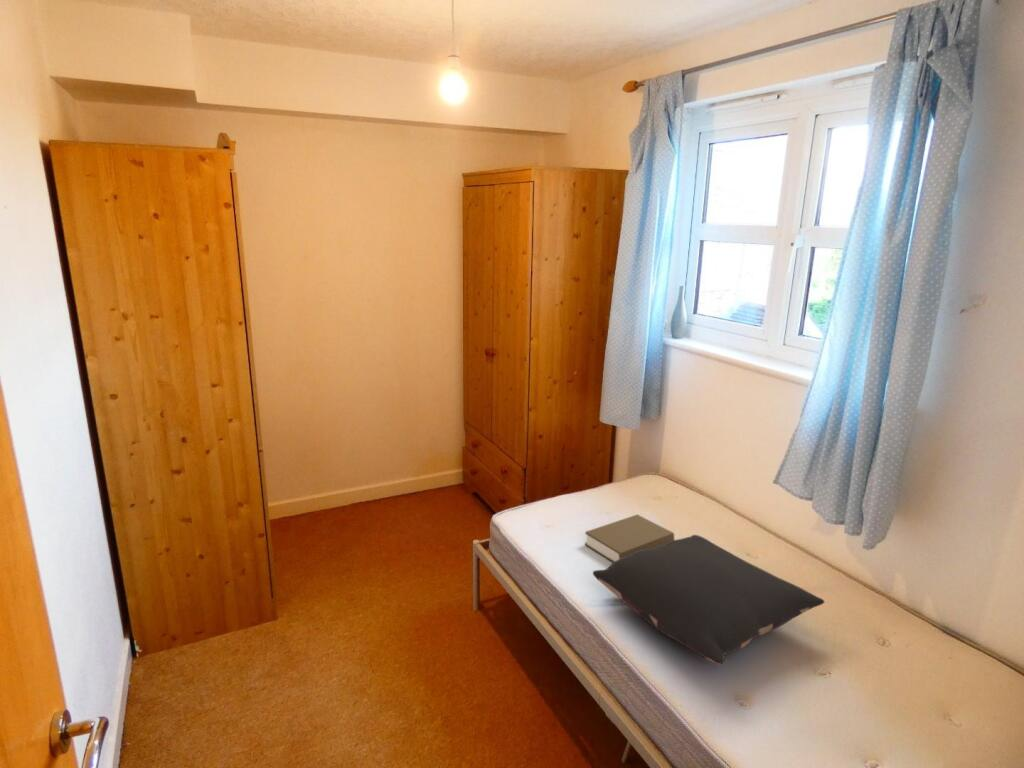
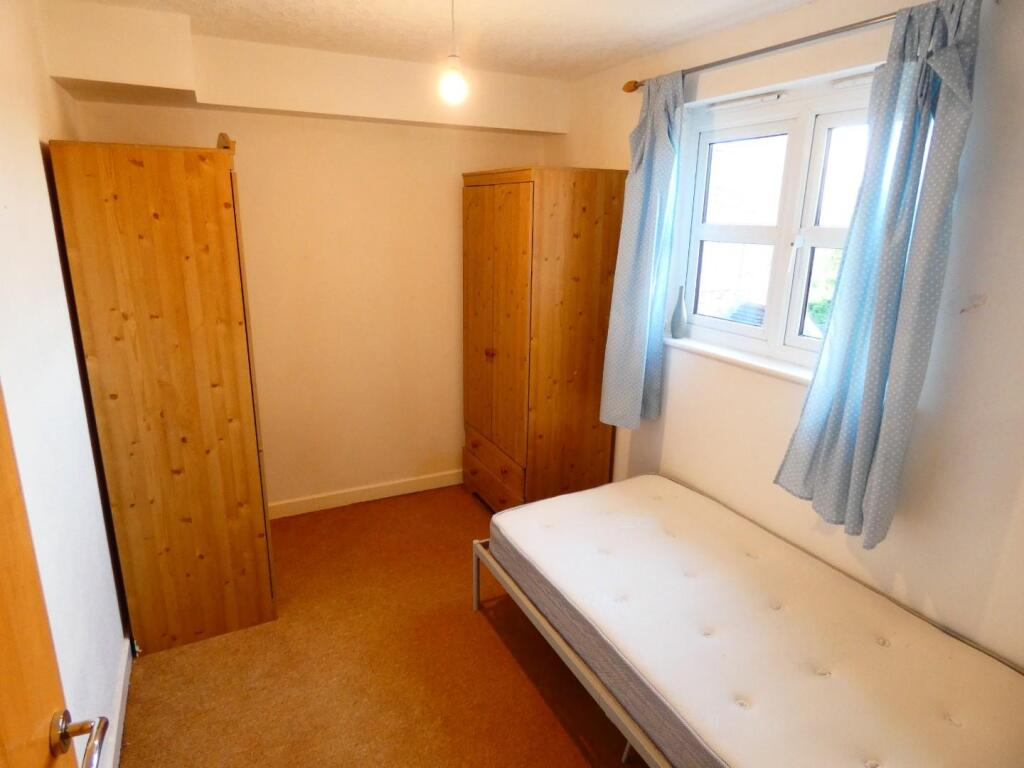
- book (629, 539)
- pillow (705, 589)
